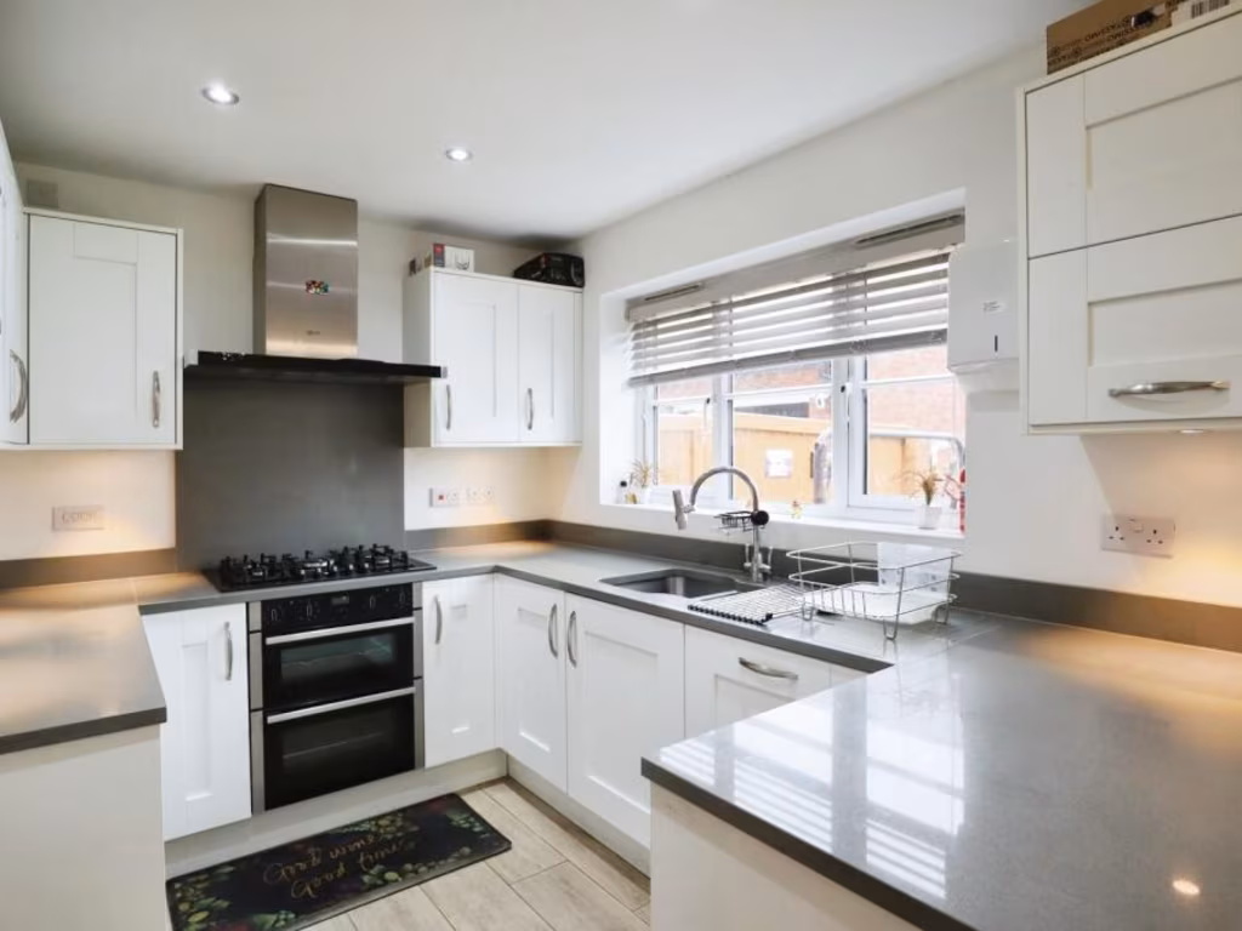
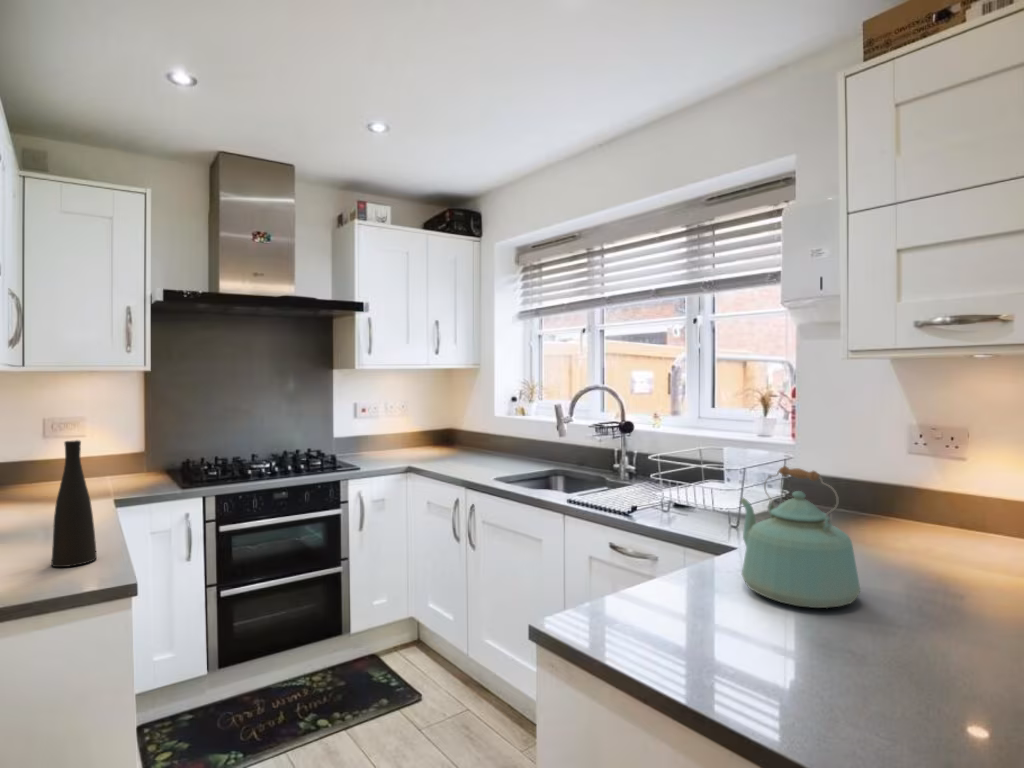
+ vase (74, 501)
+ kettle (789, 528)
